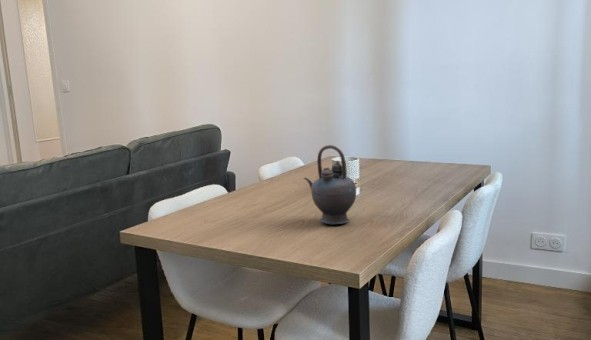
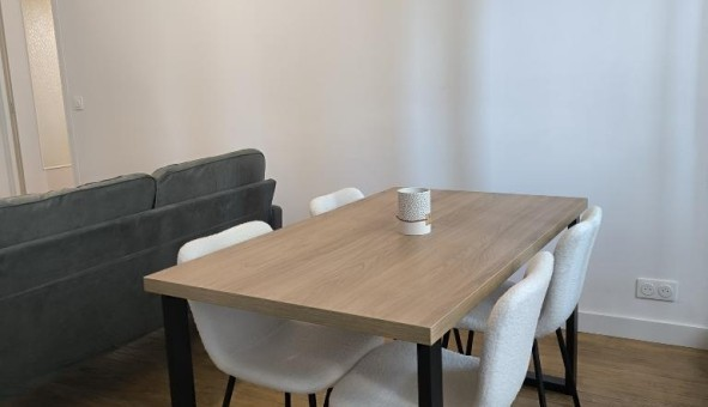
- teapot (328, 183)
